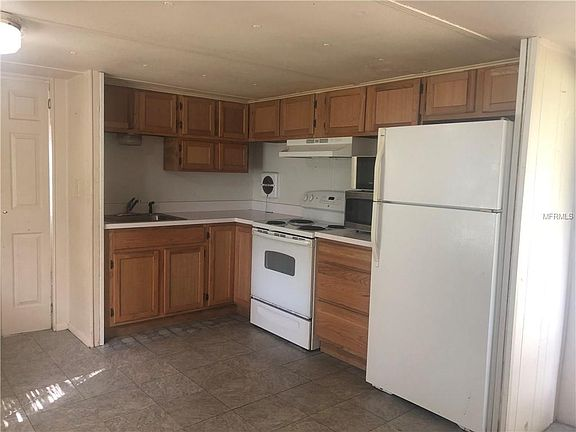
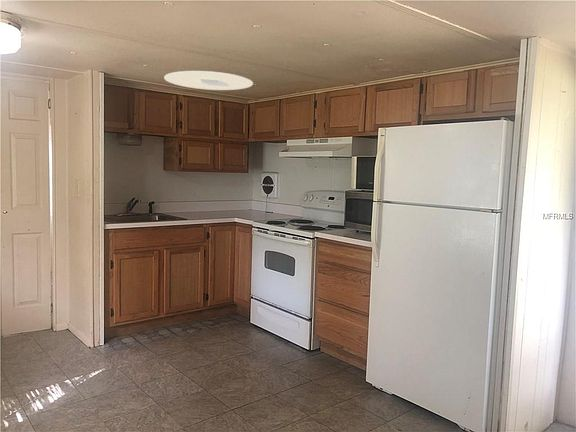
+ ceiling light (209, 76)
